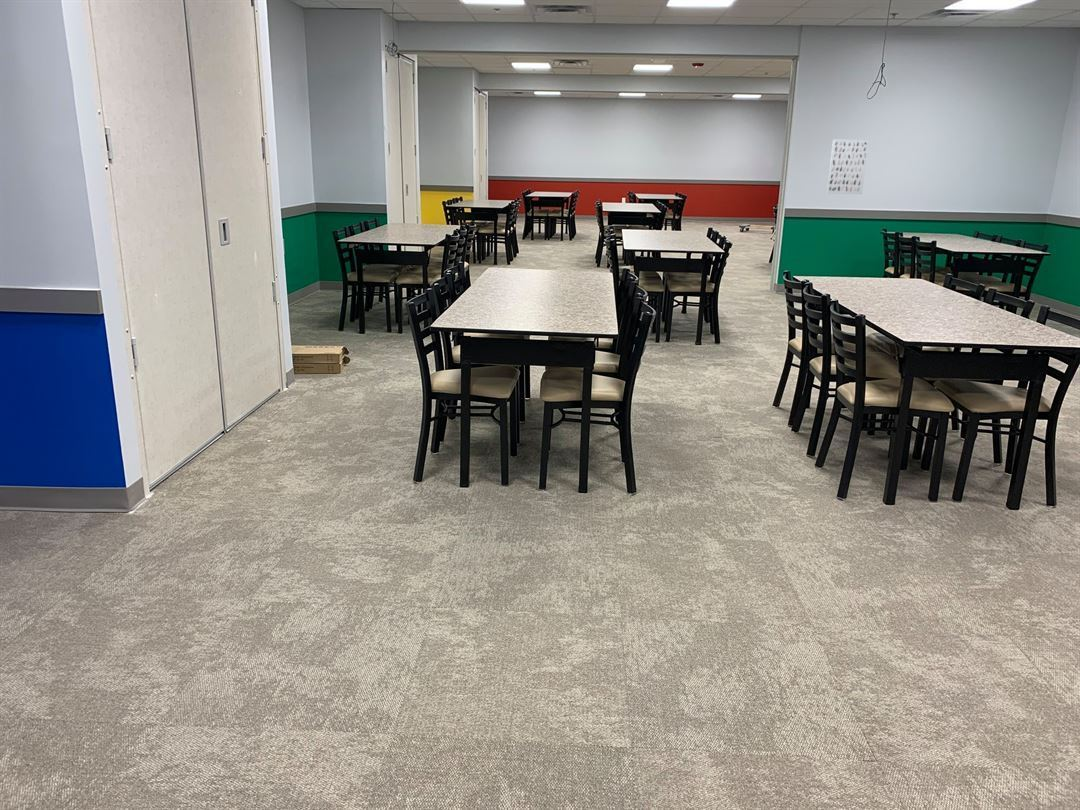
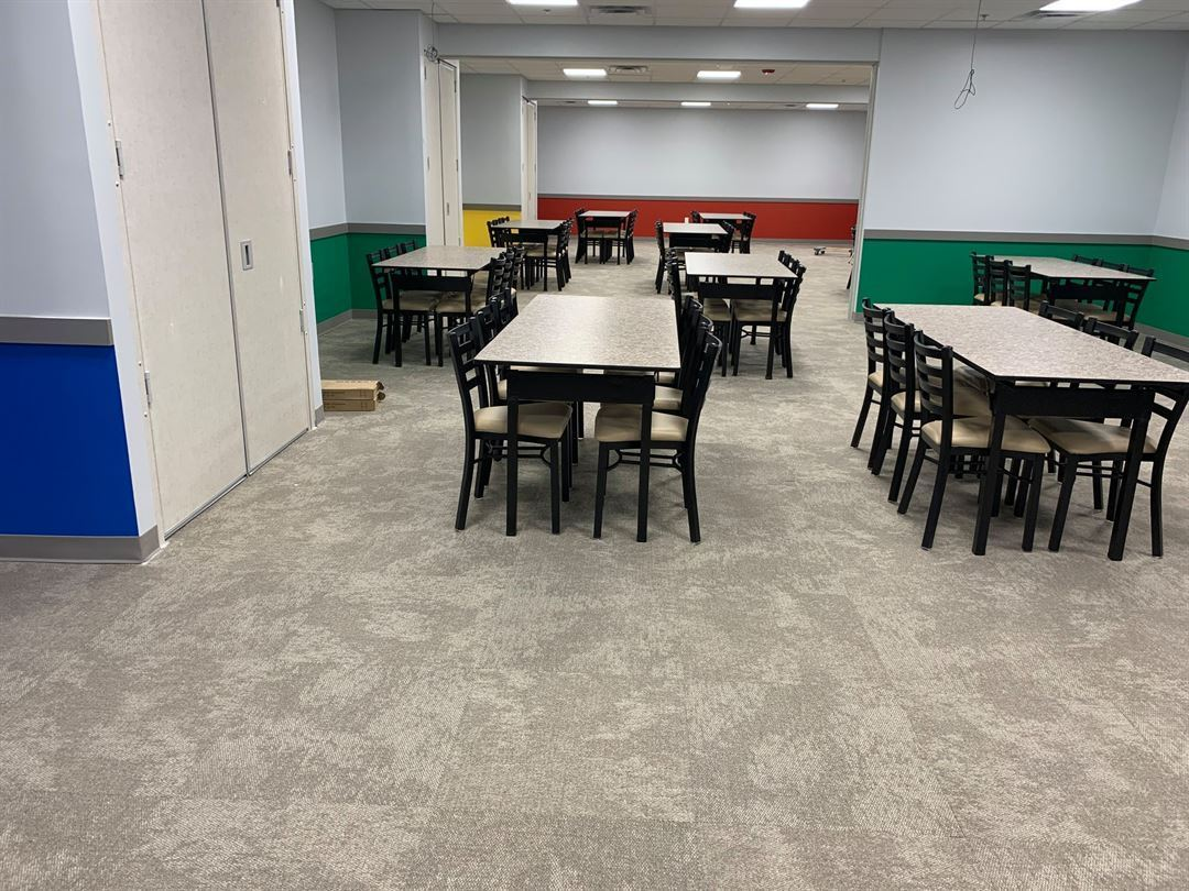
- wall art (847, 167)
